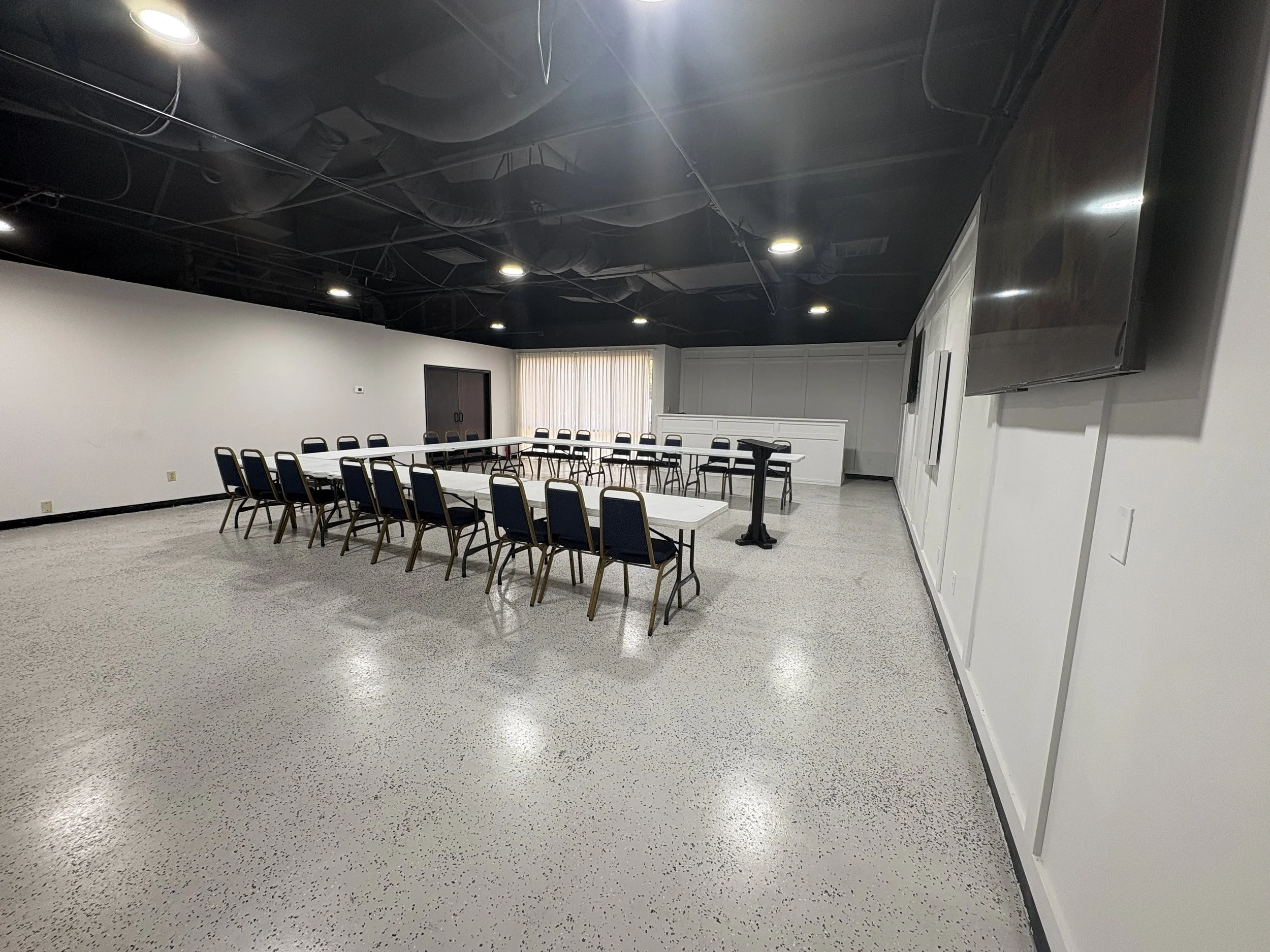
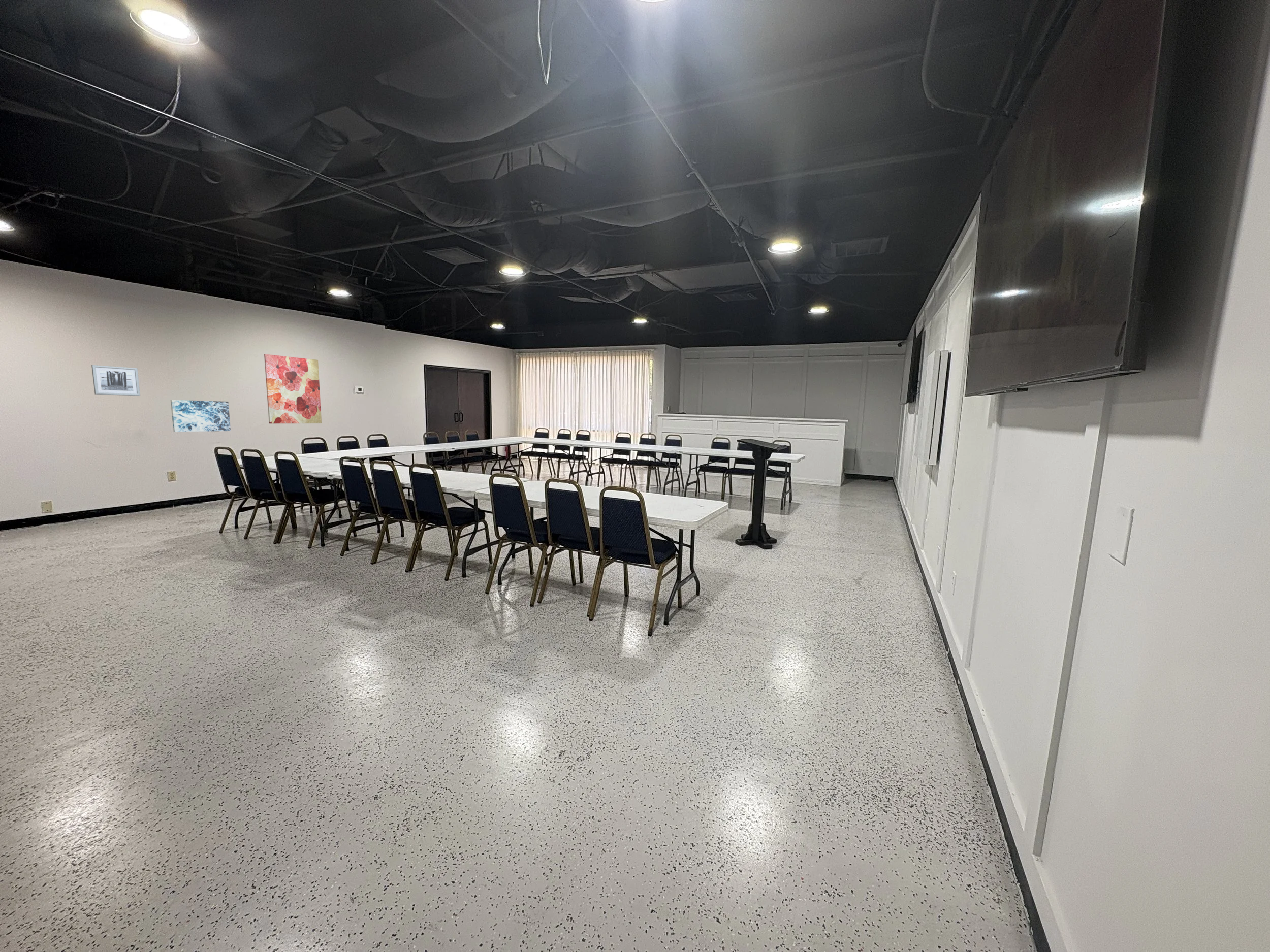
+ wall art (116, 381)
+ wall art (202, 416)
+ wall art (294, 390)
